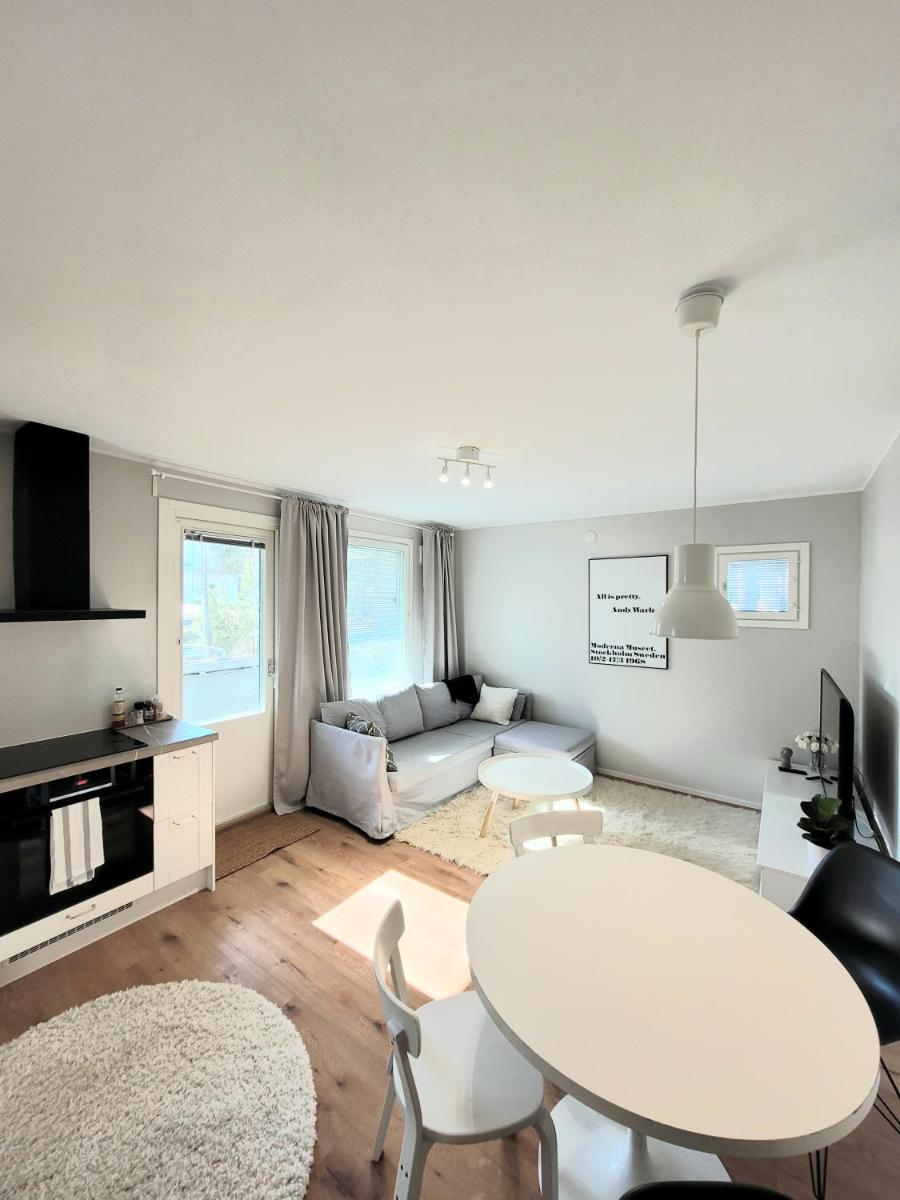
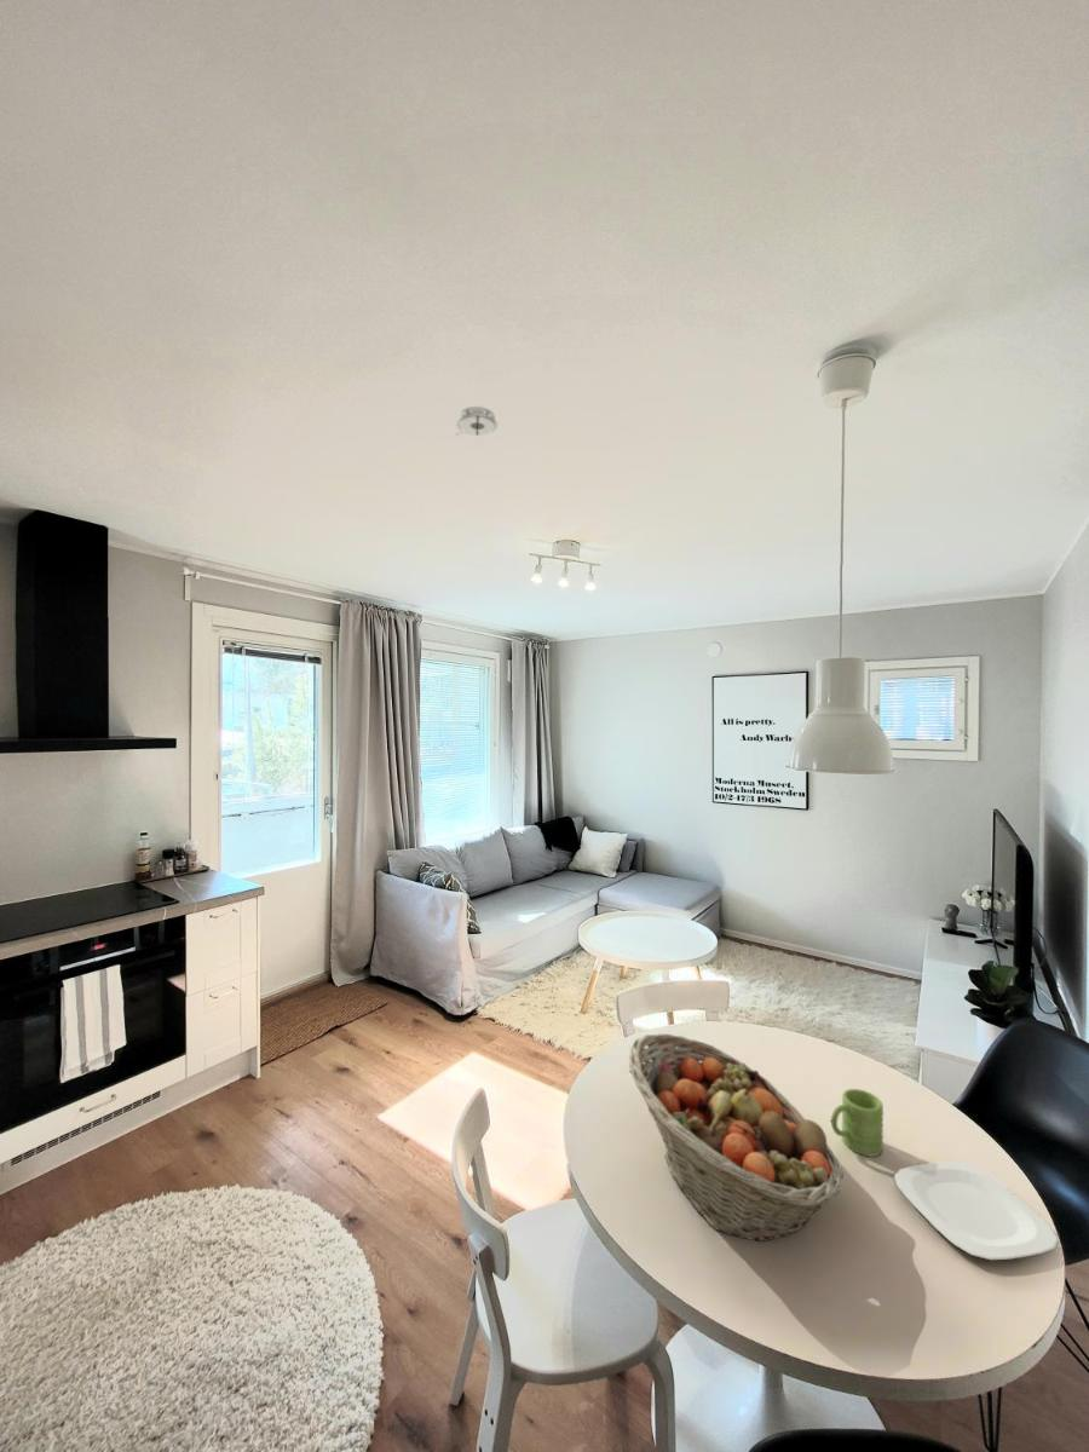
+ plate (970, 1209)
+ fruit basket (725, 1120)
+ smoke detector (476, 421)
+ mug (854, 1122)
